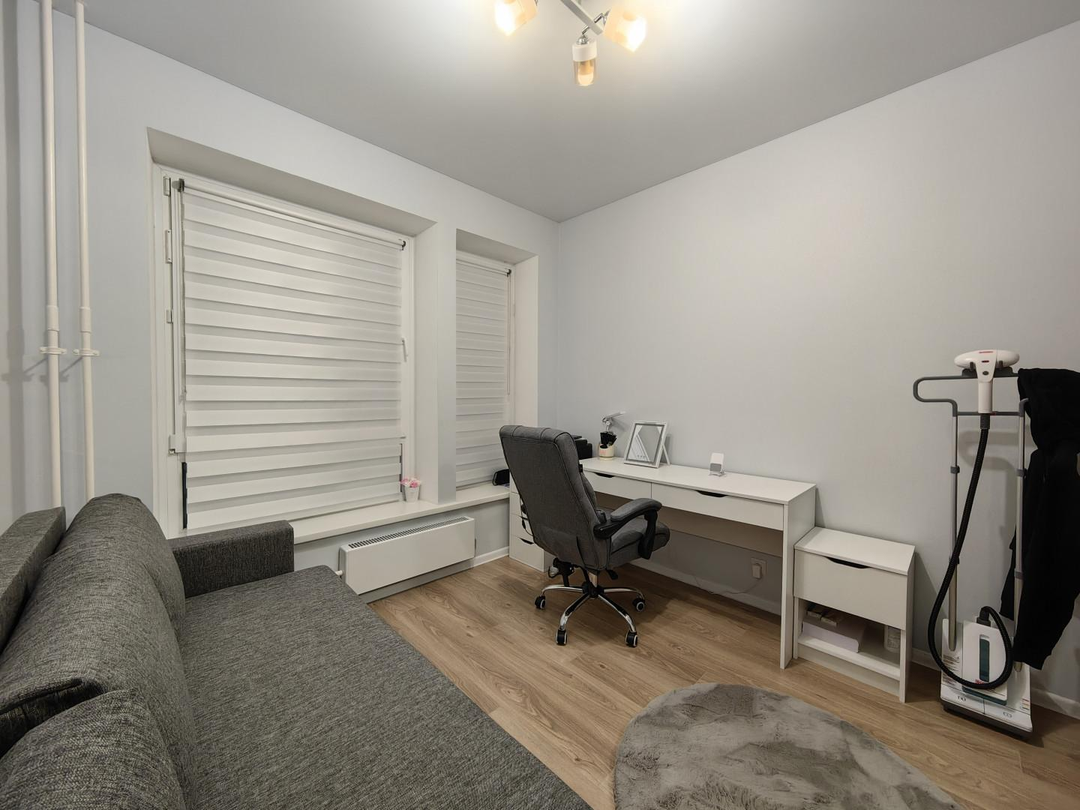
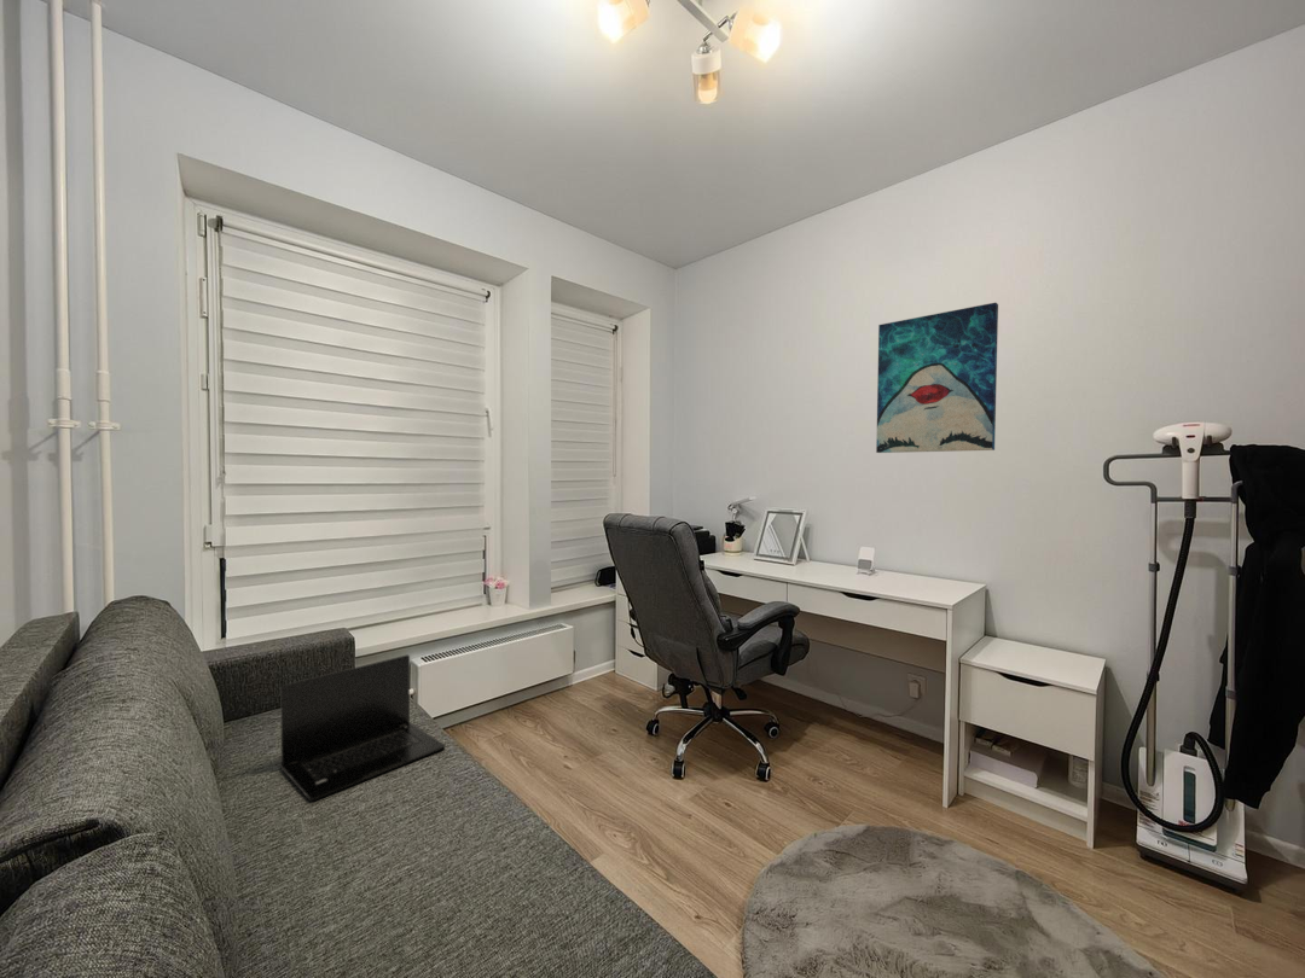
+ wall art (933, 383)
+ laptop (366, 717)
